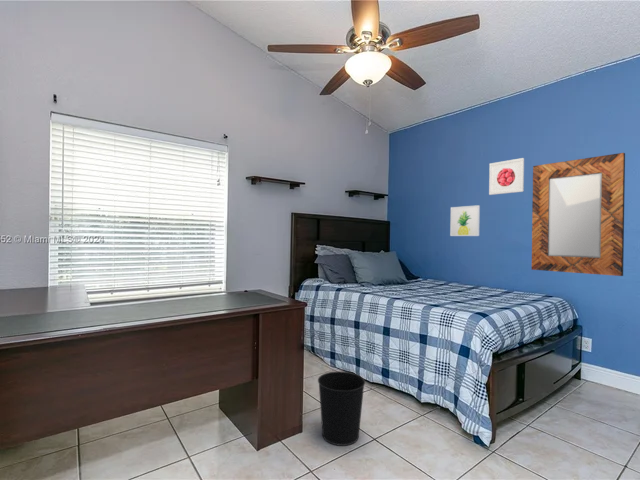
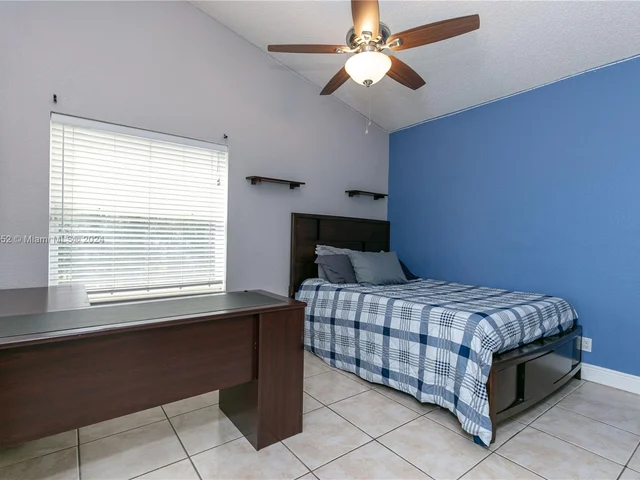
- wastebasket (340, 407)
- wall art (464, 221)
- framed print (506, 177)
- home mirror (574, 216)
